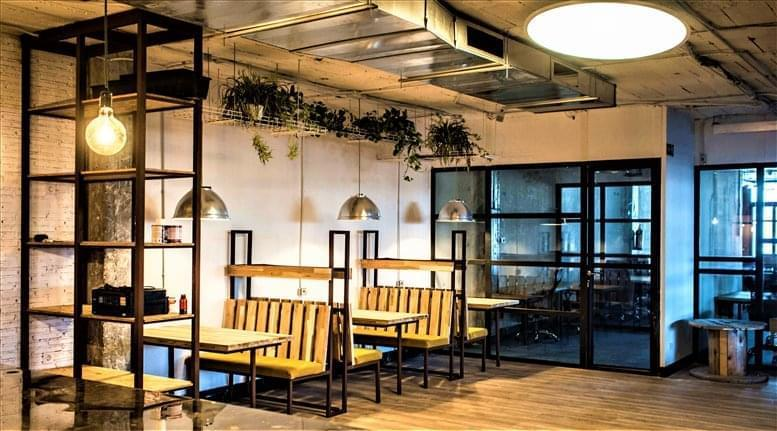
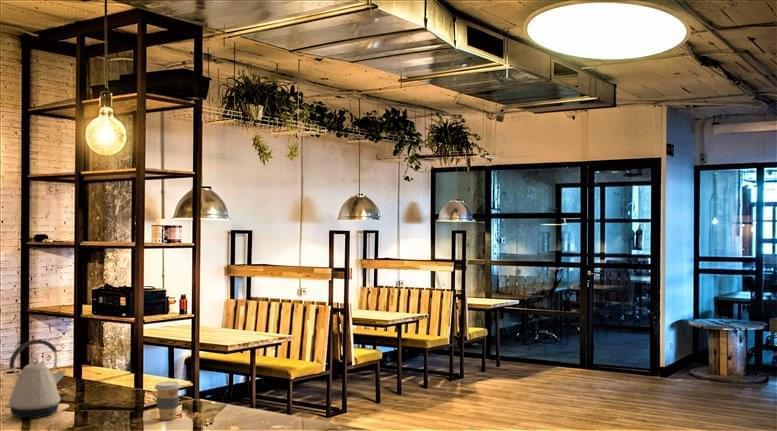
+ kettle (36, 376)
+ coffee cup (167, 400)
